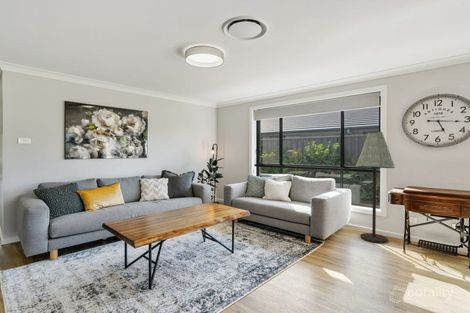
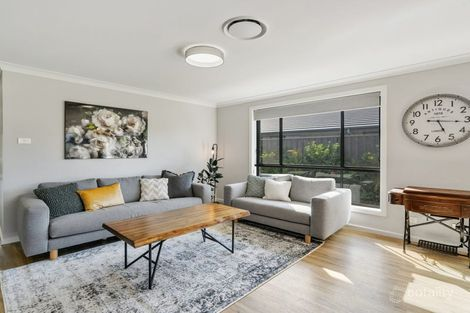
- floor lamp (374, 185)
